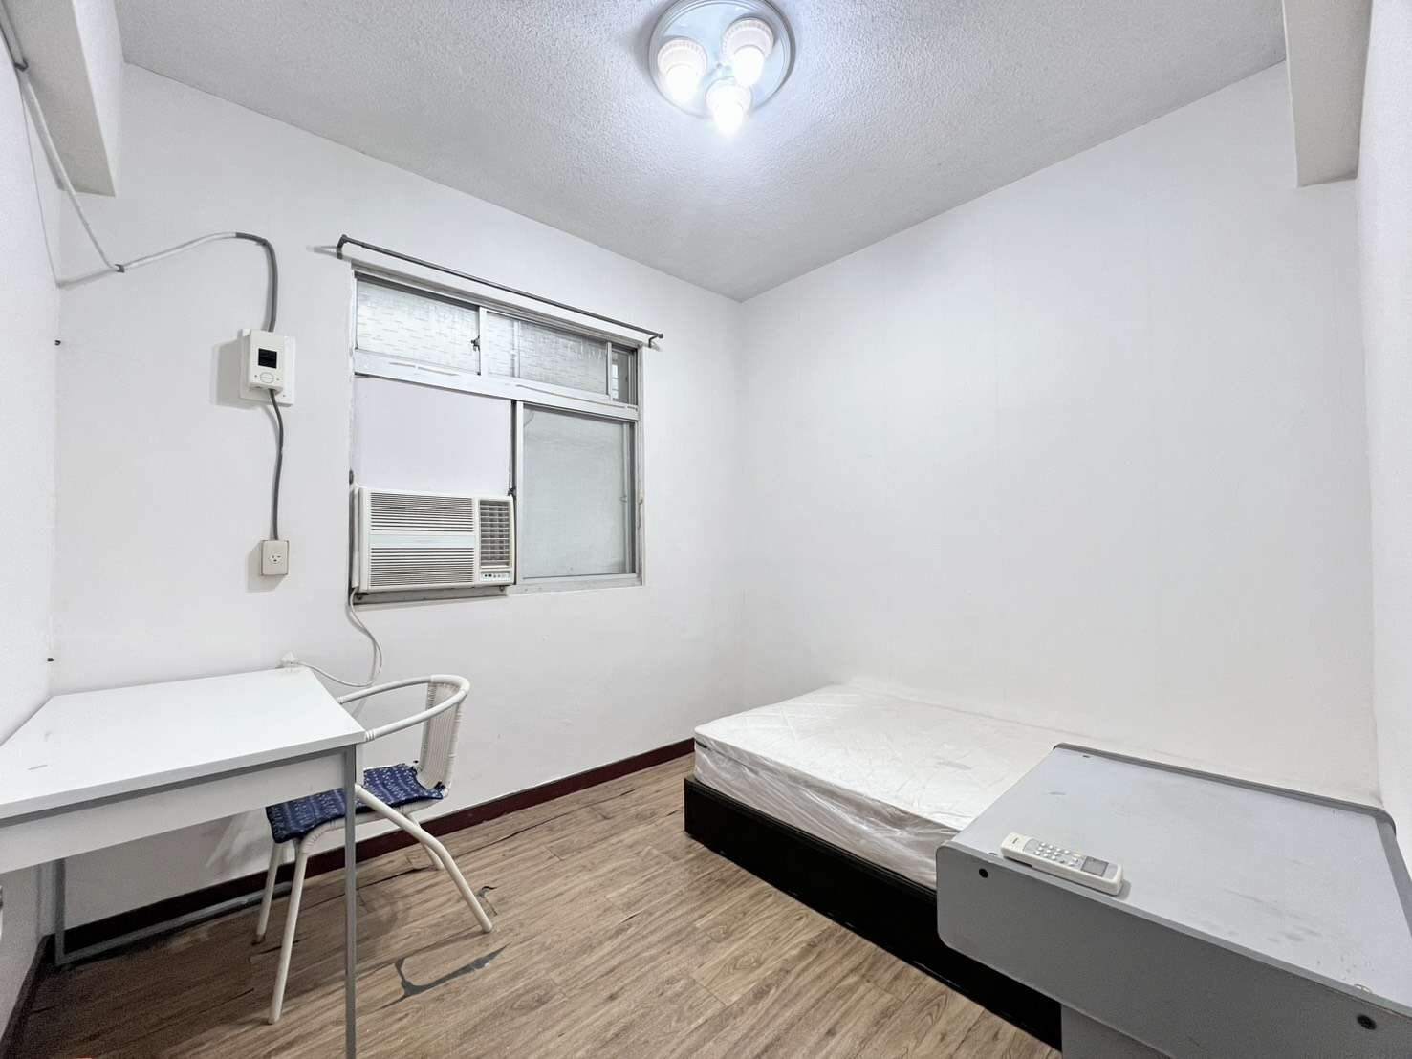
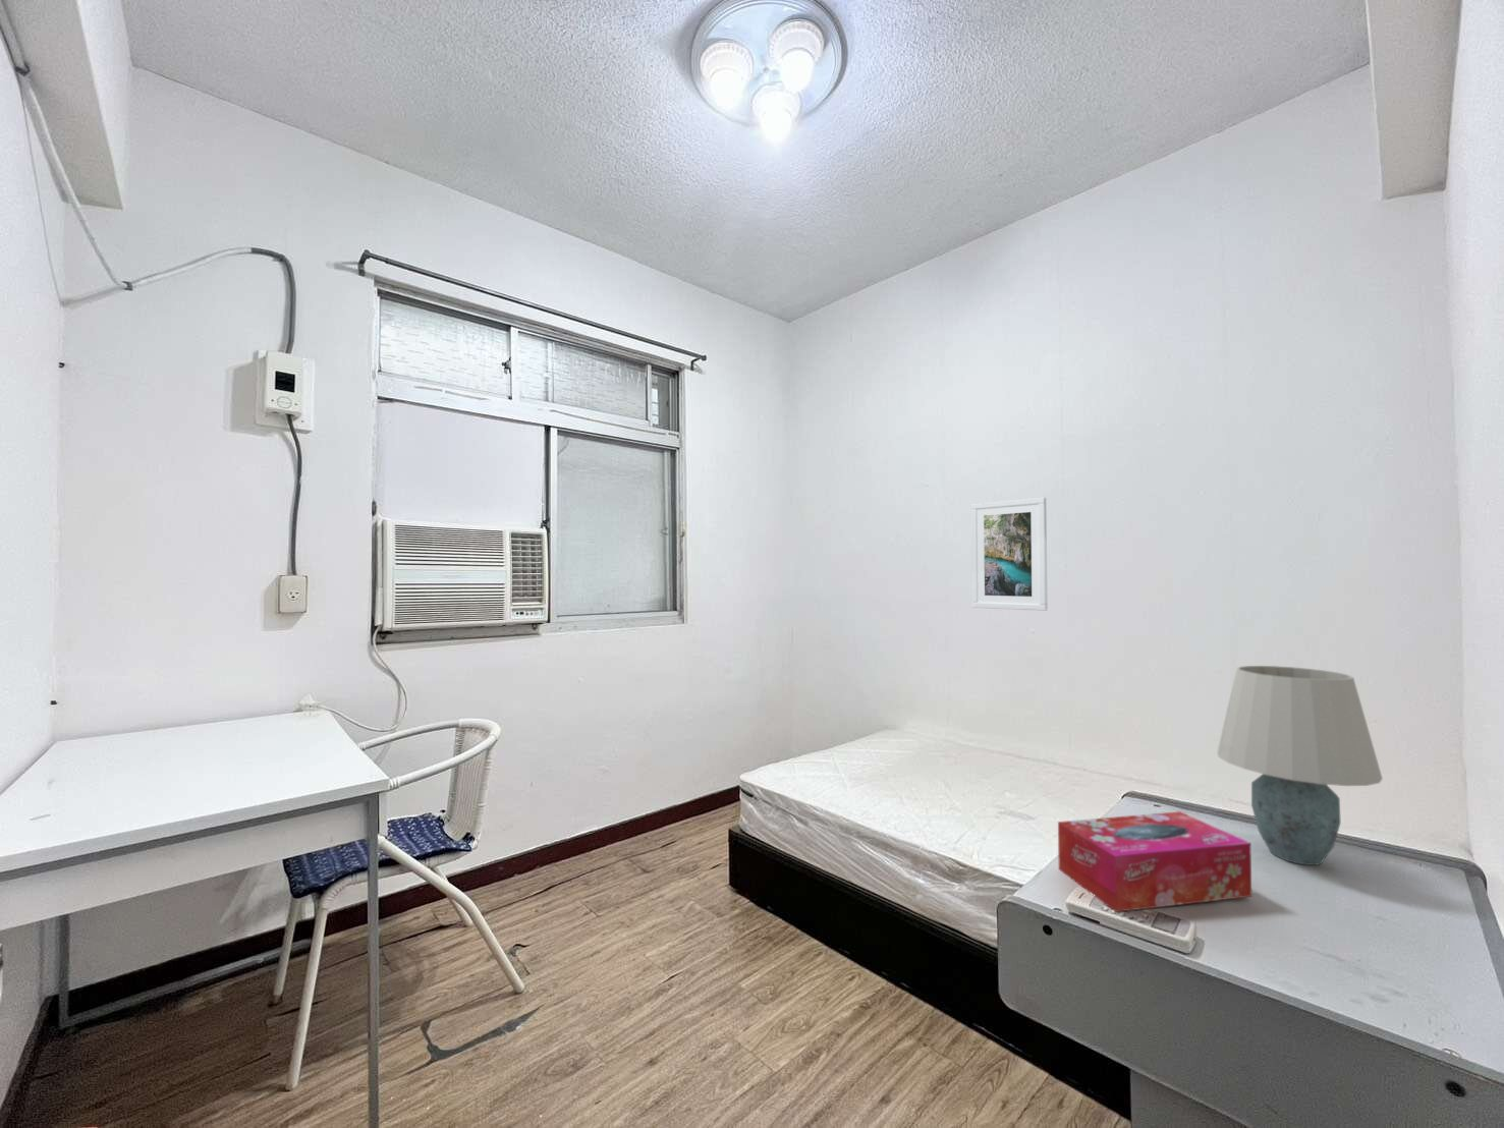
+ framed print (1007, 555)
+ tissue box (1151, 857)
+ table lamp (1293, 763)
